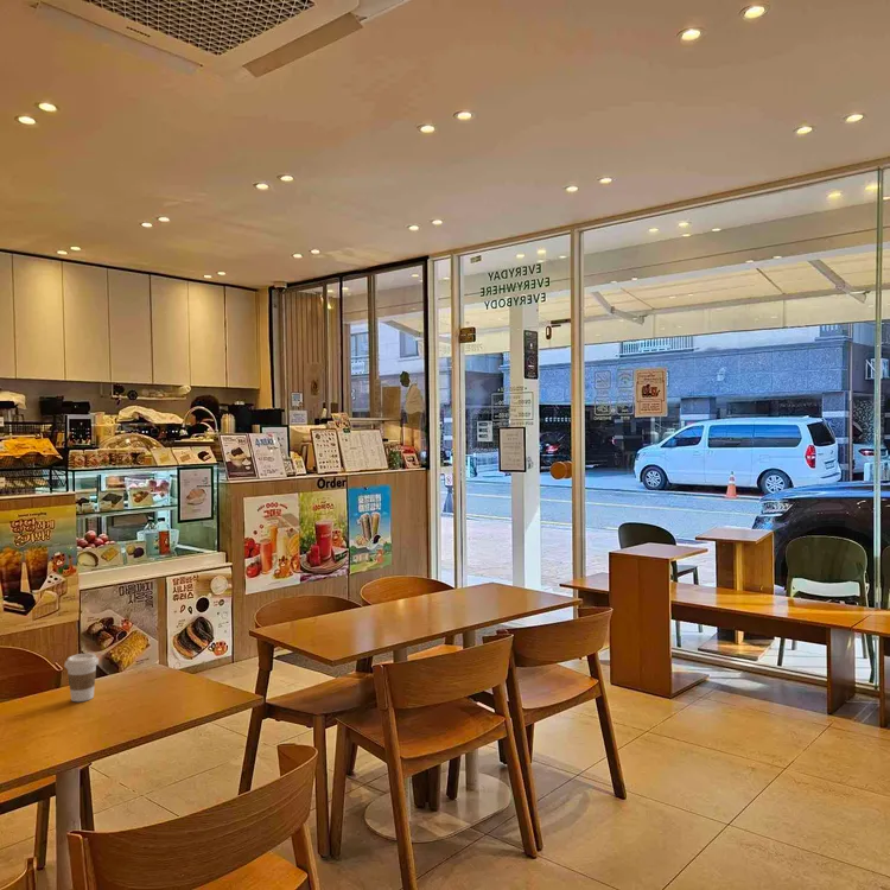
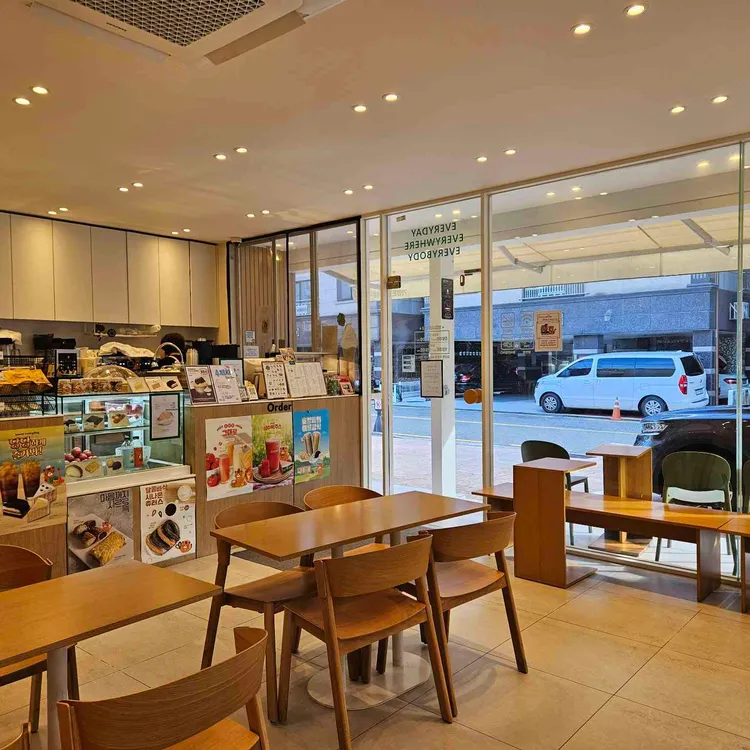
- coffee cup (82, 676)
